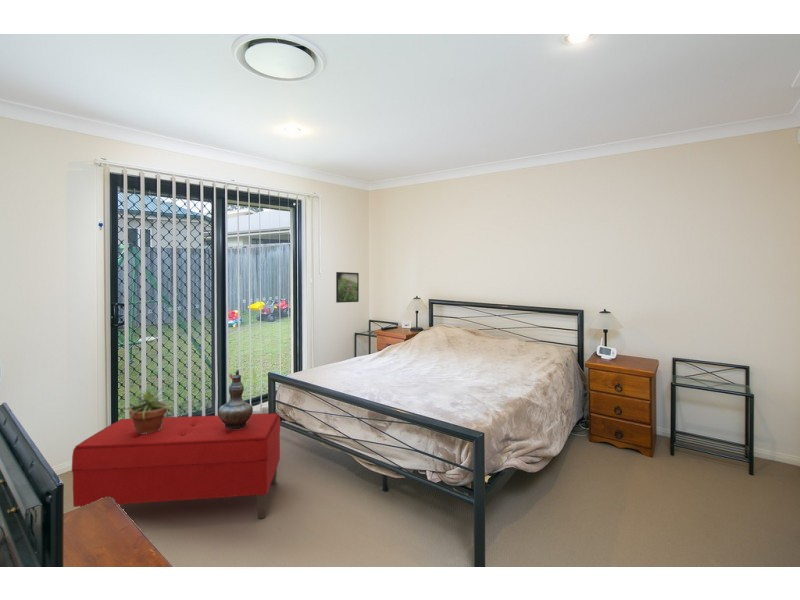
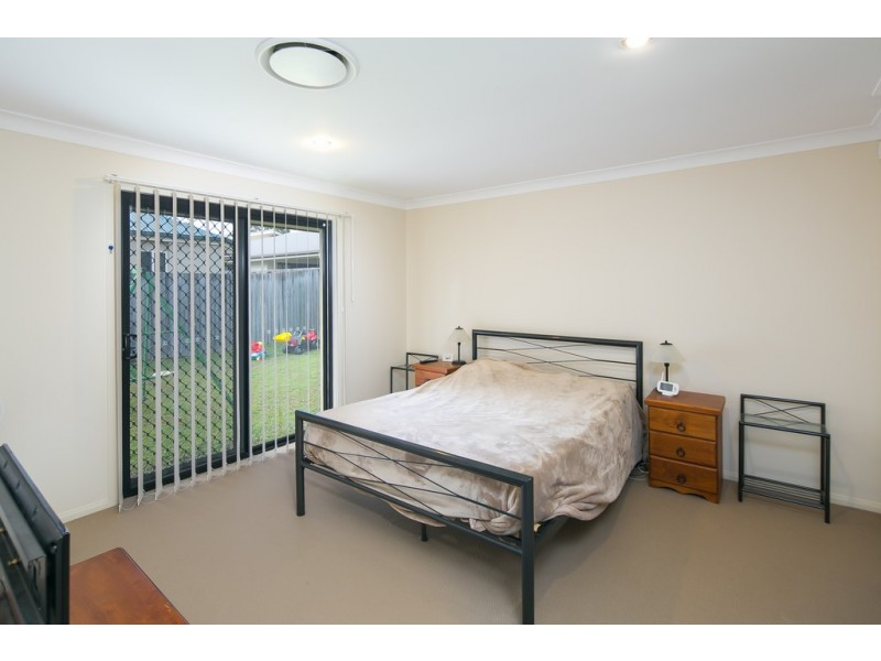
- potted plant (147, 409)
- bench (189, 466)
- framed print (347, 287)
- decorative vase (236, 397)
